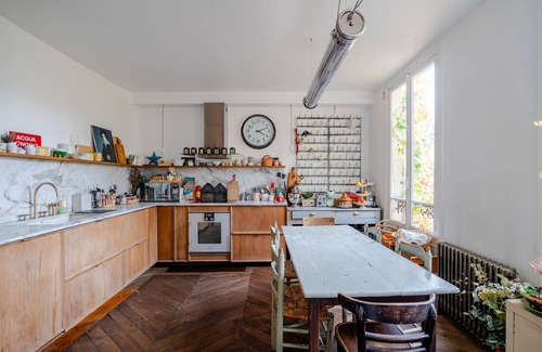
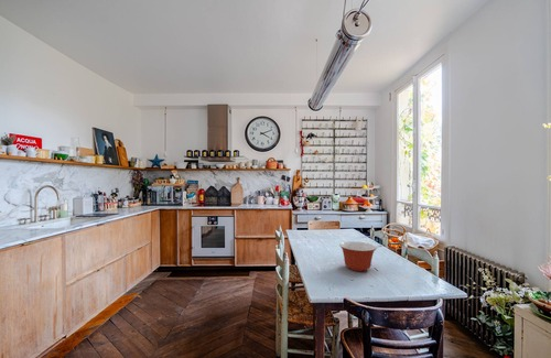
+ mixing bowl (357, 257)
